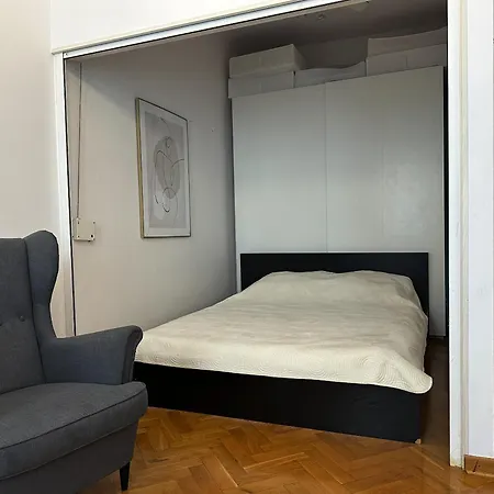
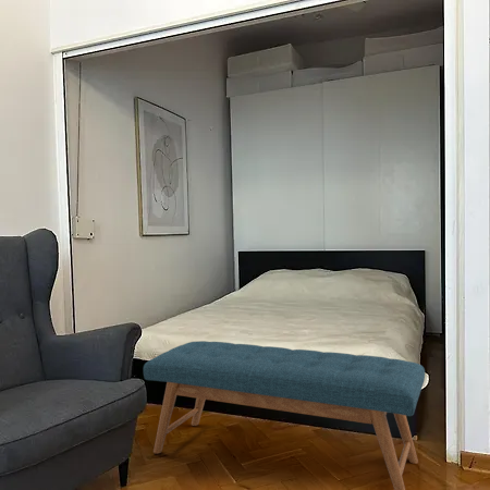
+ bench (280, 406)
